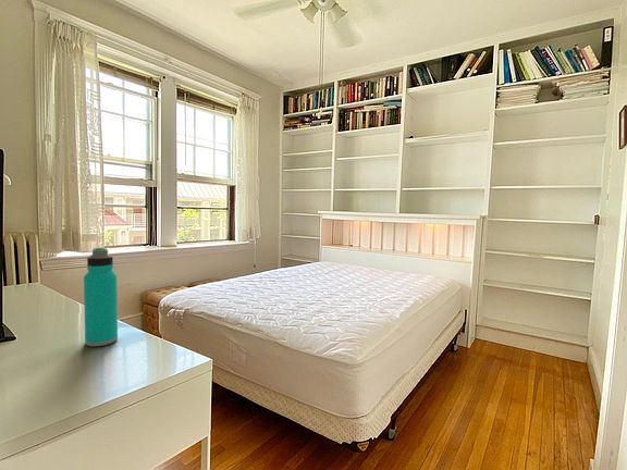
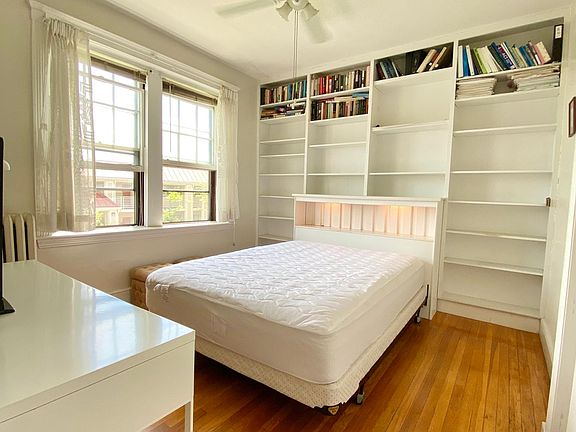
- water bottle (100, 295)
